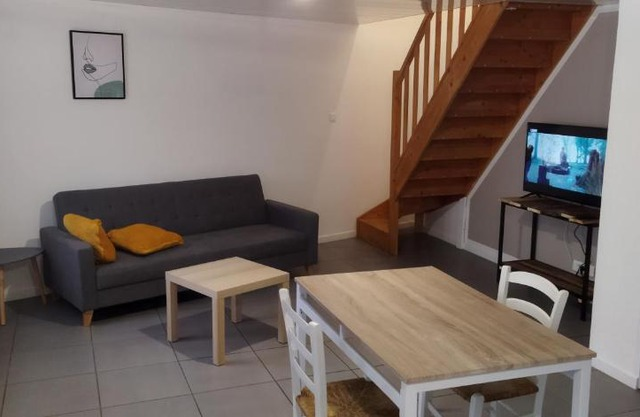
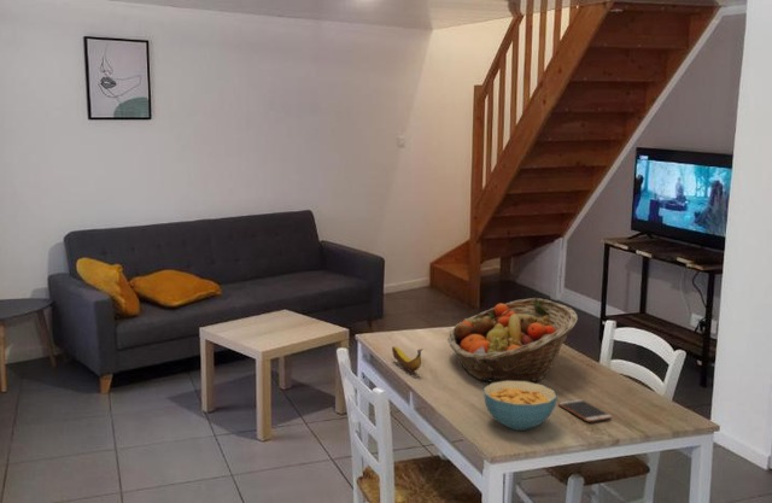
+ banana (407, 356)
+ smartphone (584, 410)
+ cereal bowl (519, 409)
+ fruit basket (510, 338)
